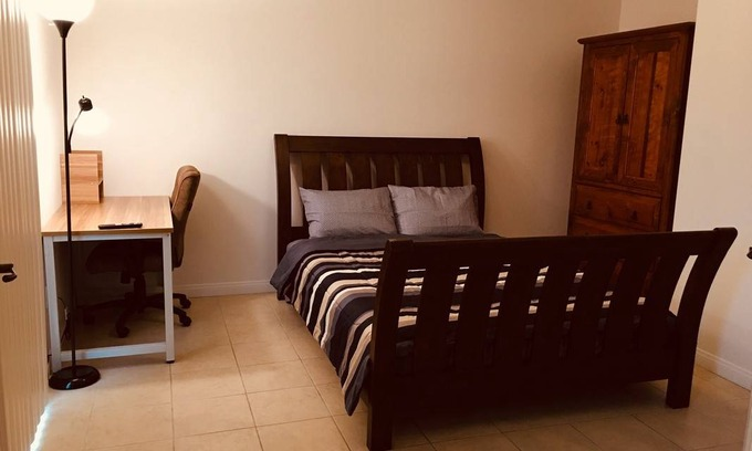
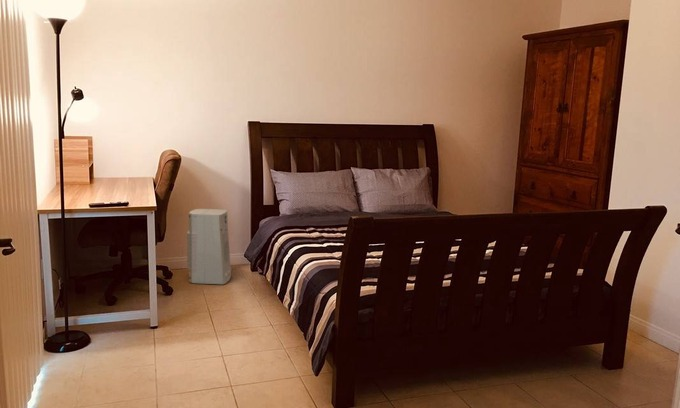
+ air purifier (209, 245)
